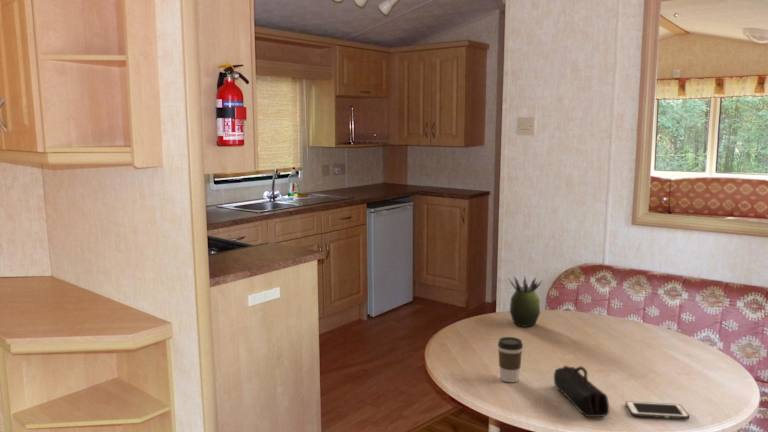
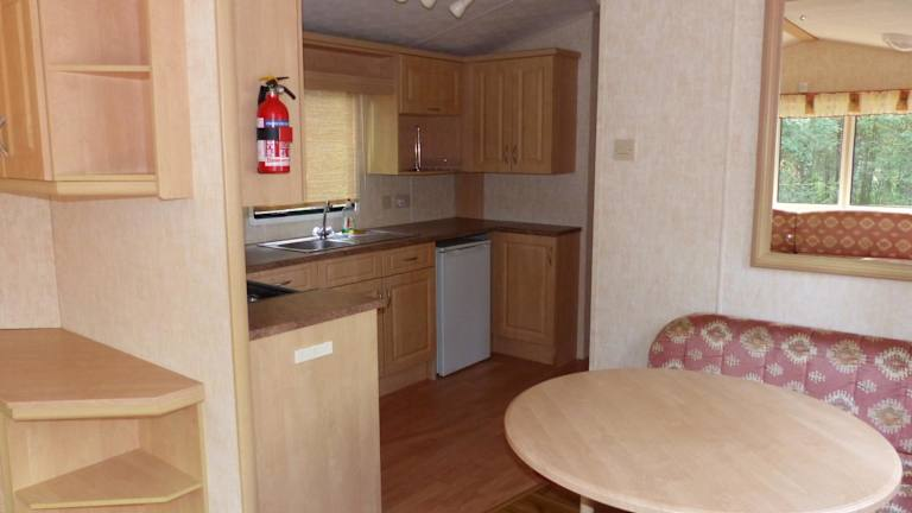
- cell phone (656, 410)
- pencil case (580, 383)
- succulent plant (525, 301)
- coffee cup (509, 359)
